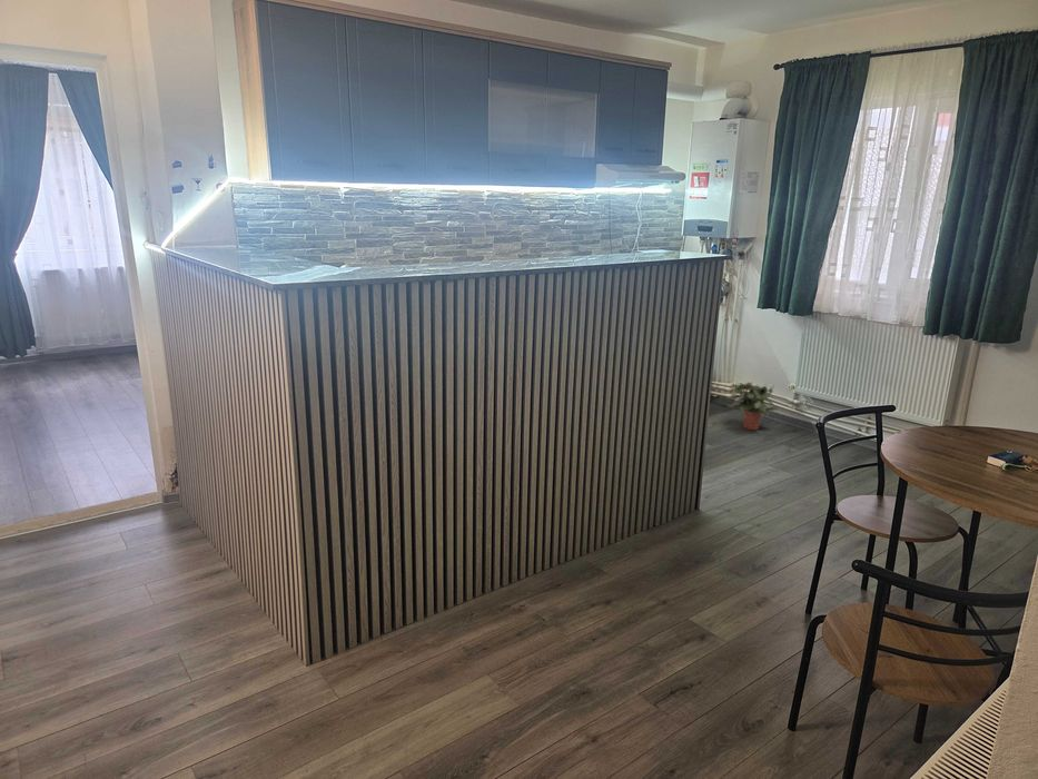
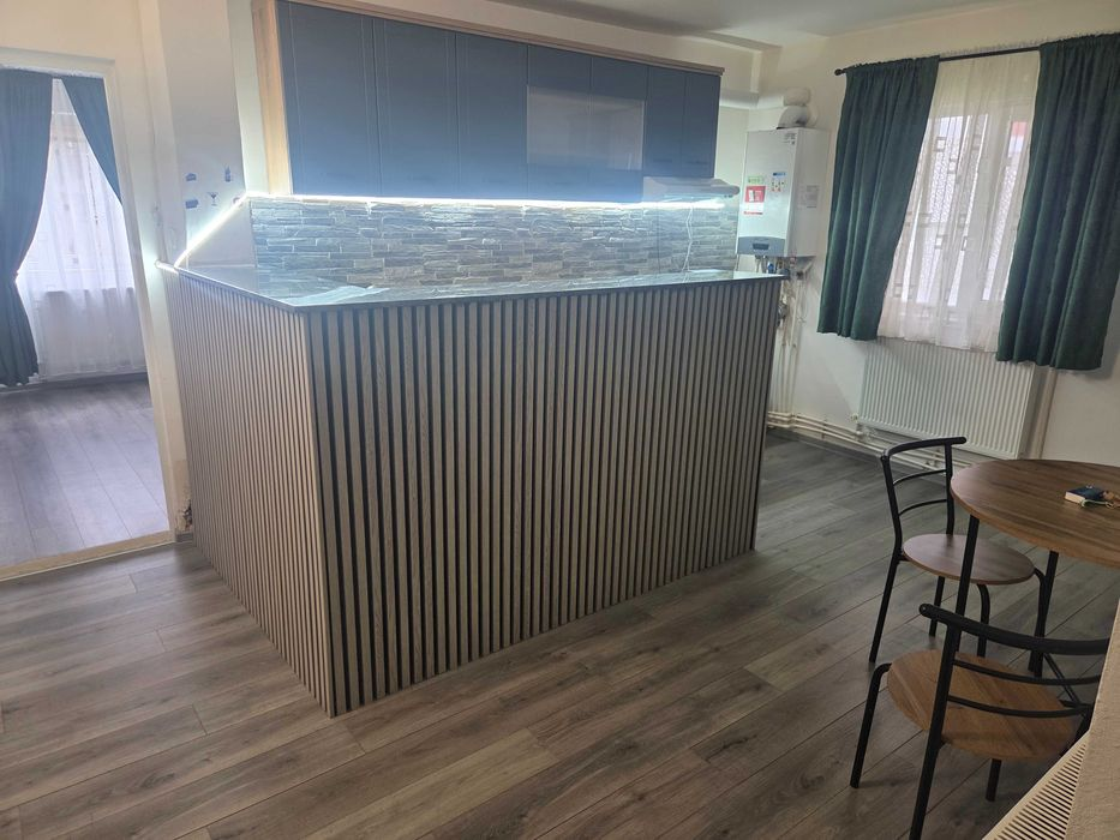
- potted plant (754, 405)
